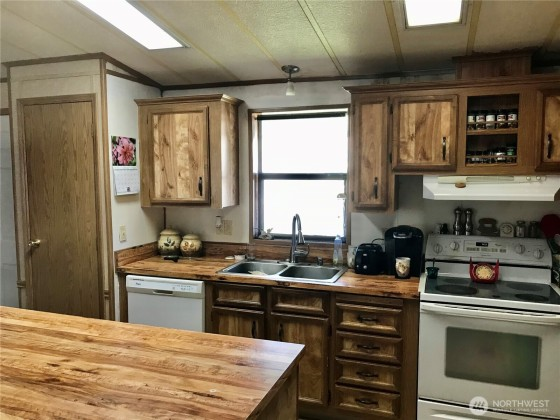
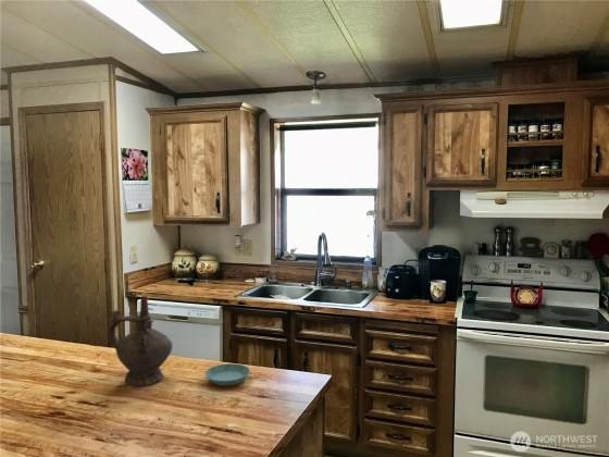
+ ceremonial vessel (140, 337)
+ saucer (227, 375)
